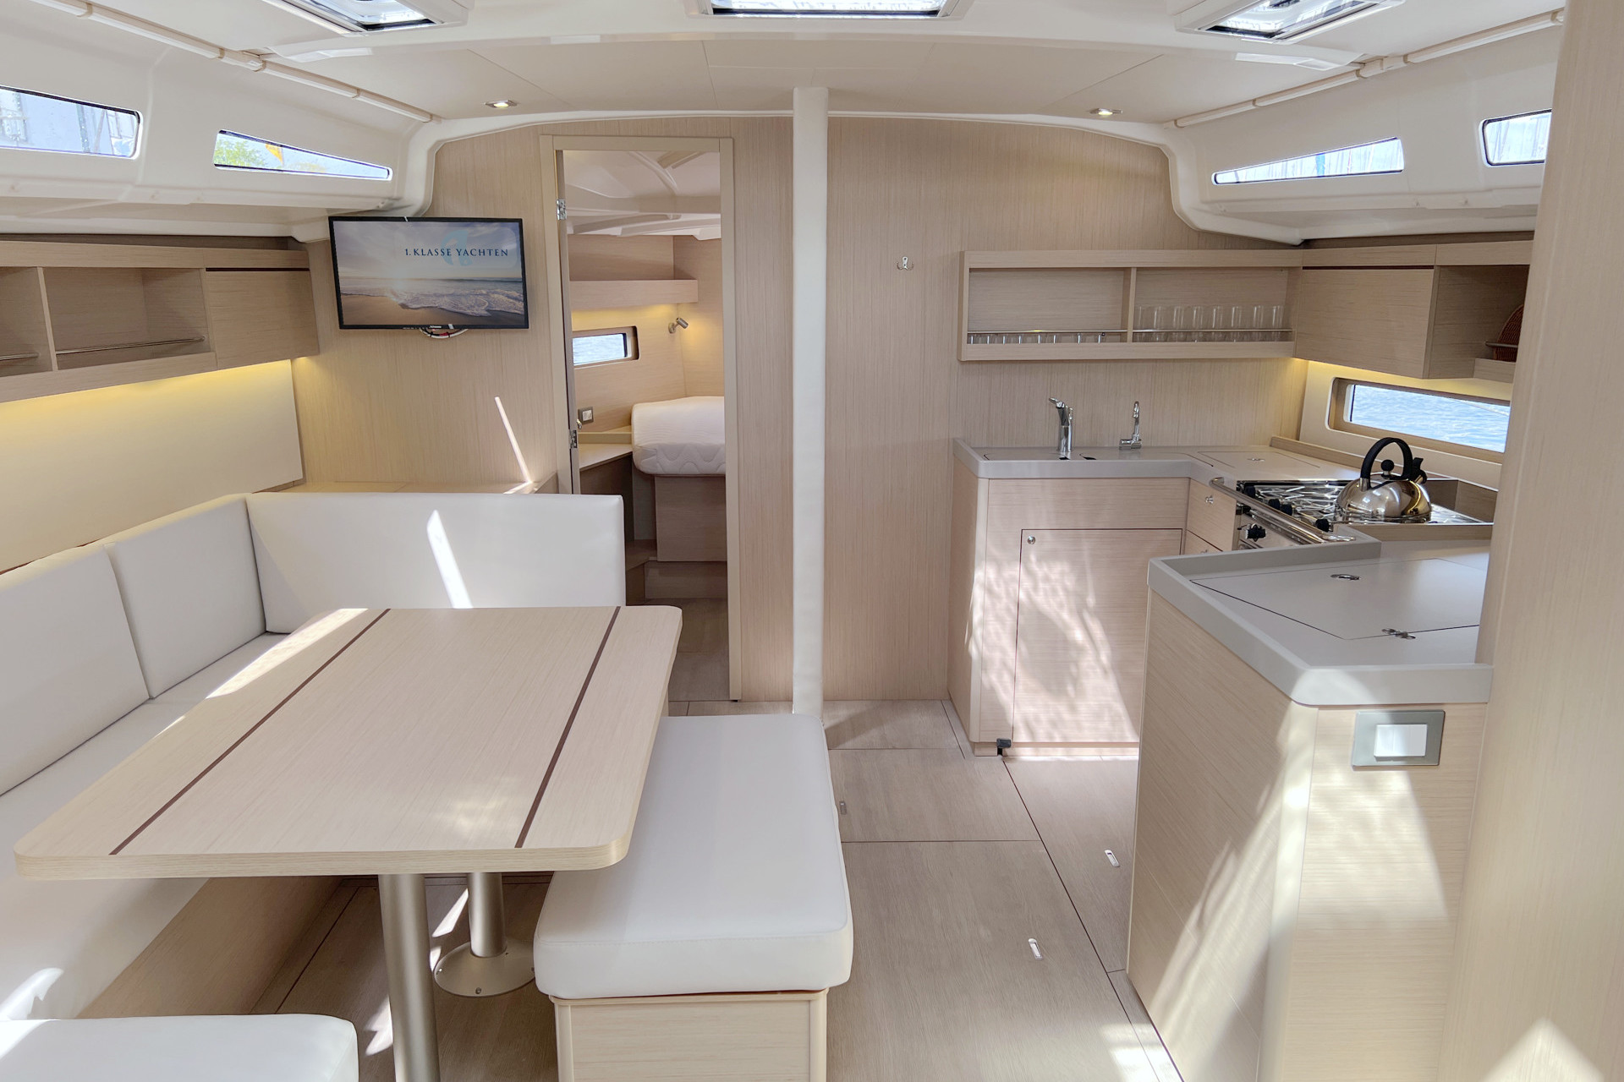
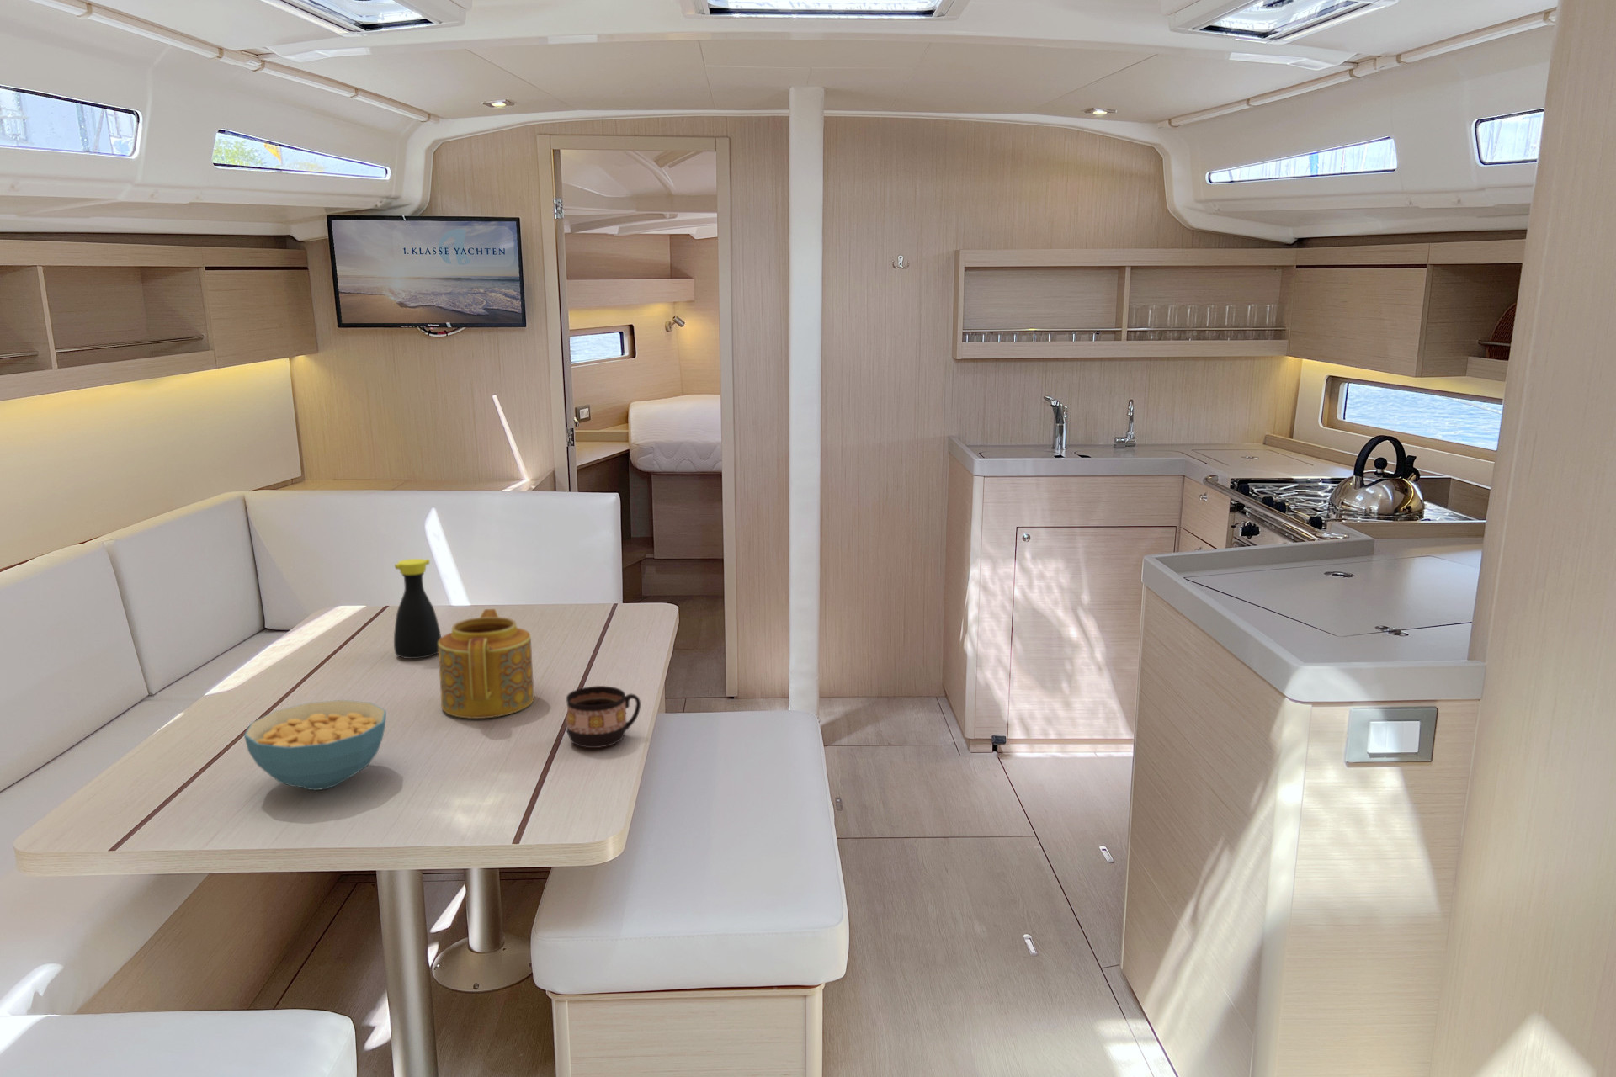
+ cup (599, 718)
+ cereal bowl (320, 752)
+ teapot (486, 662)
+ bottle (415, 607)
